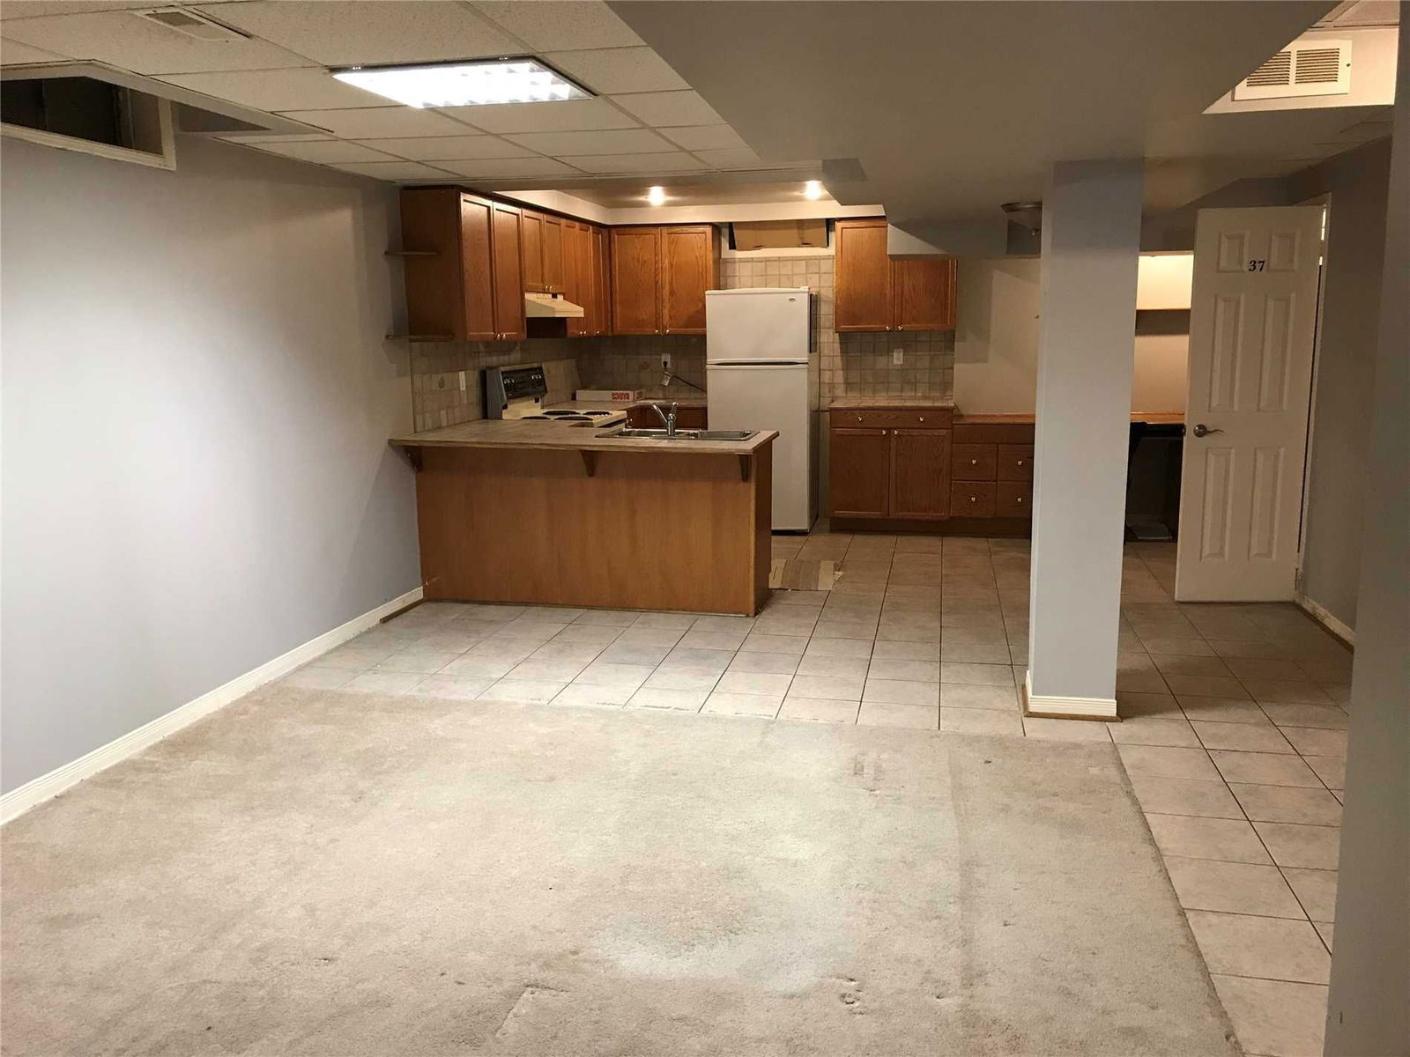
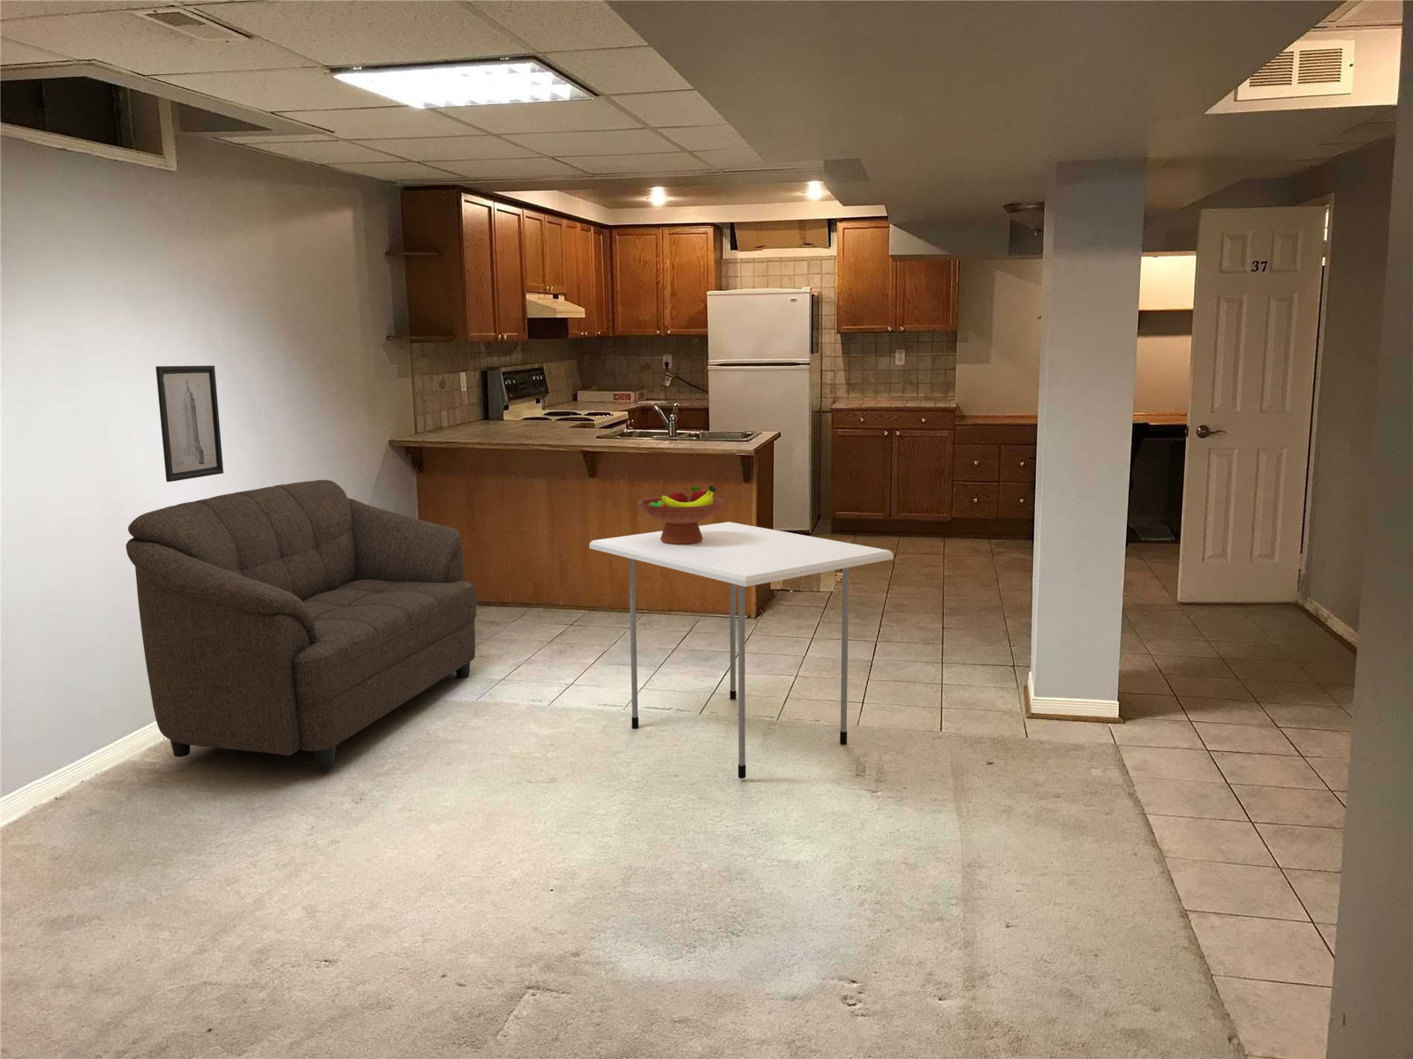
+ fruit bowl (681, 513)
+ wall art (190, 422)
+ dining table (734, 642)
+ sofa (320, 604)
